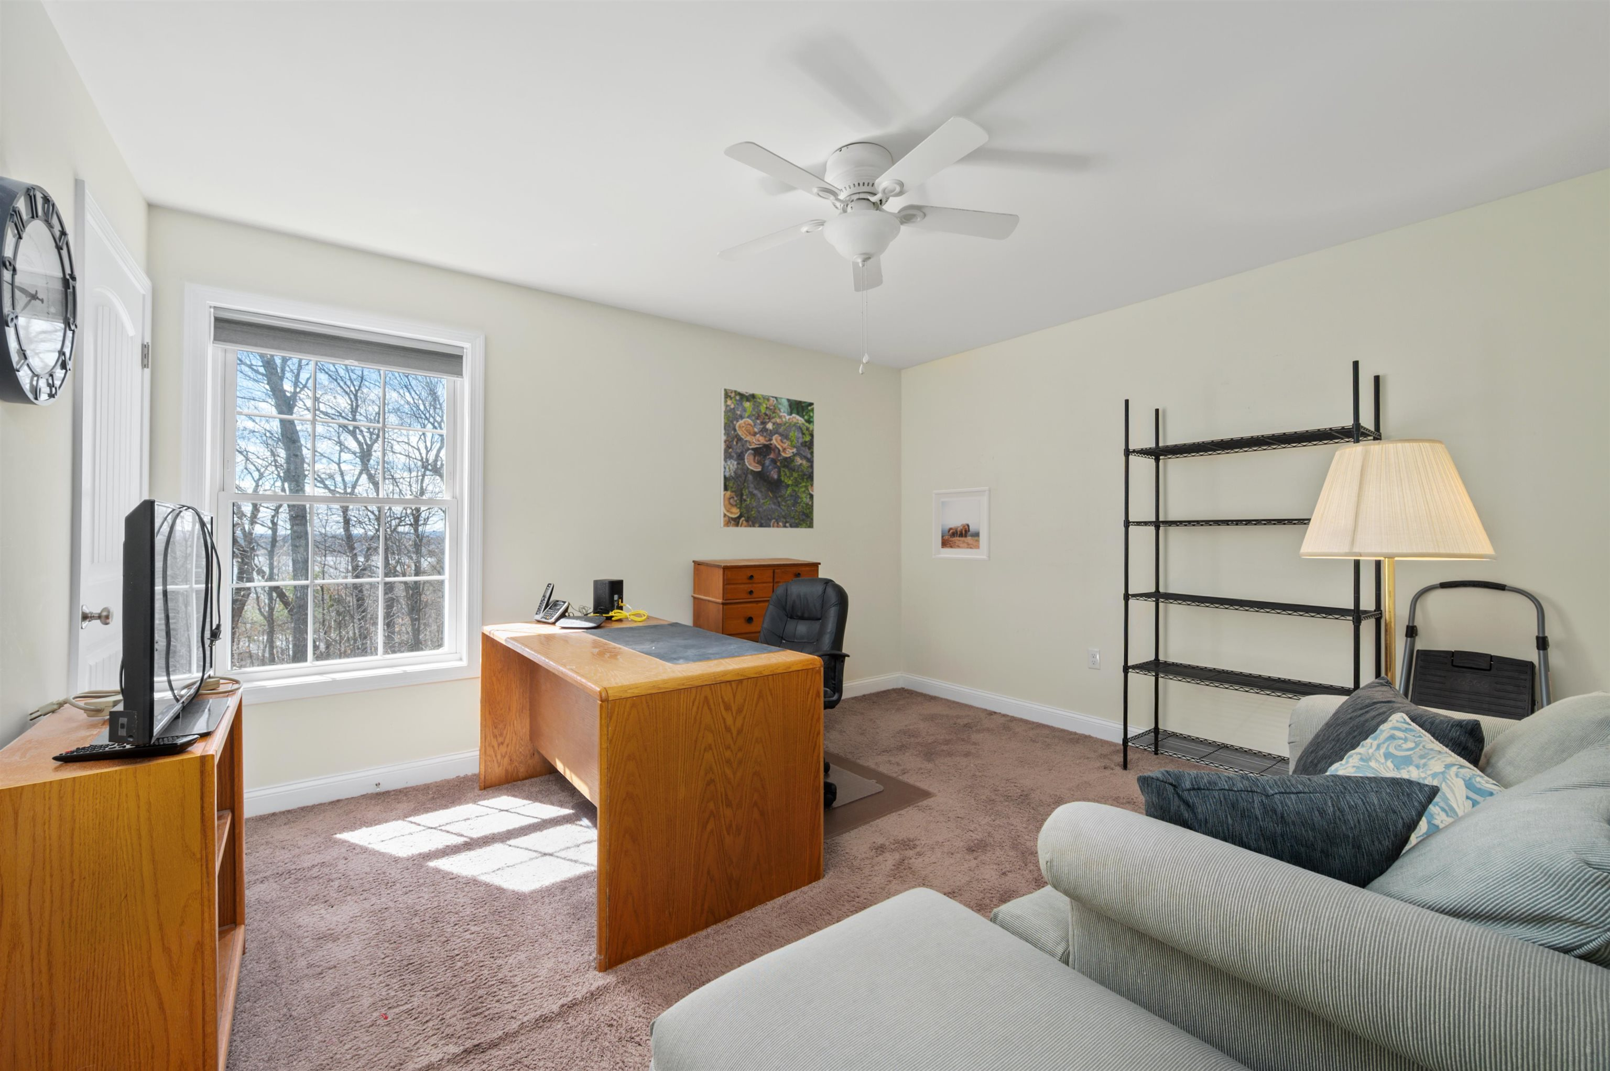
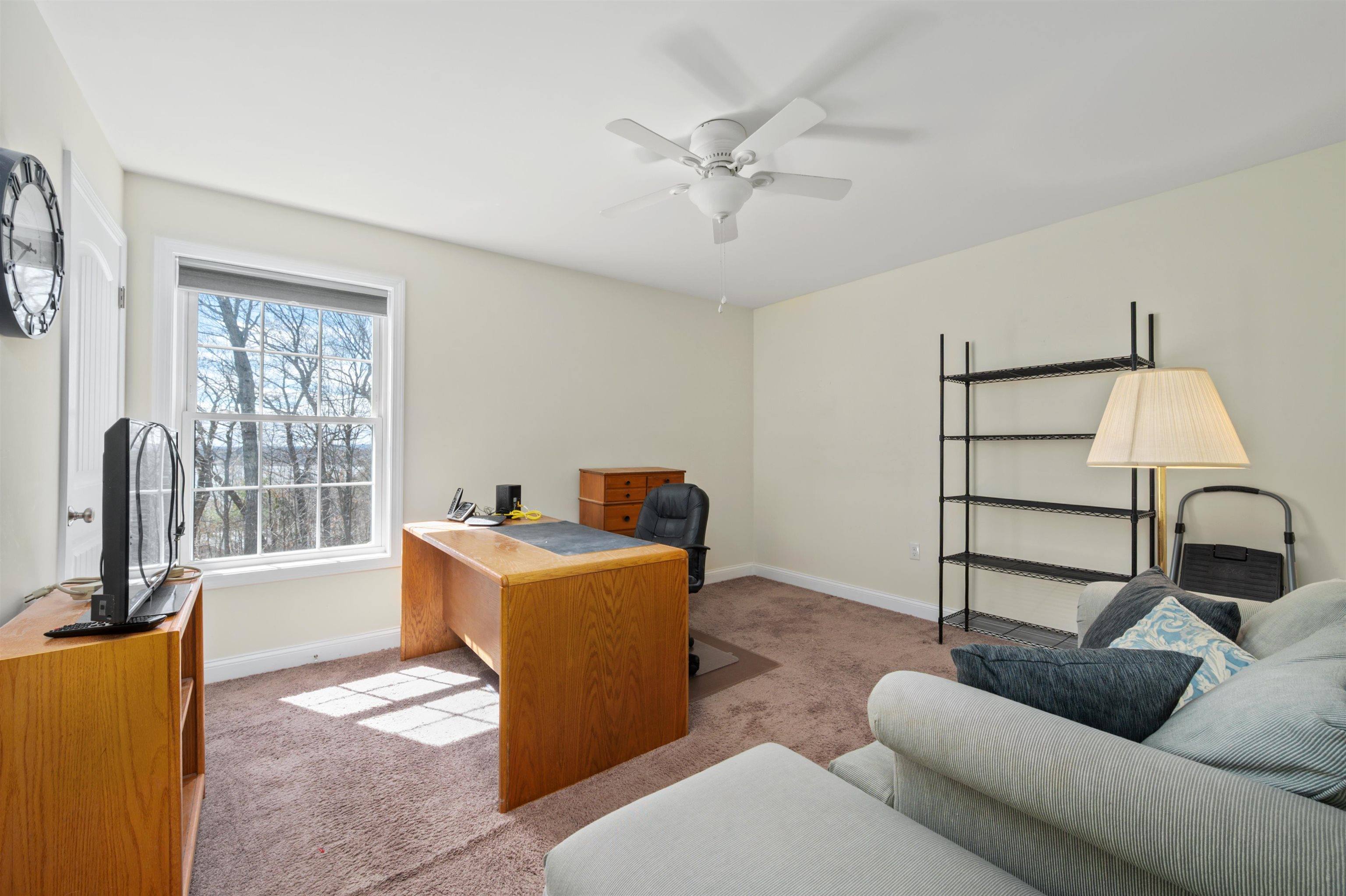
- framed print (960, 524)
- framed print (769, 461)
